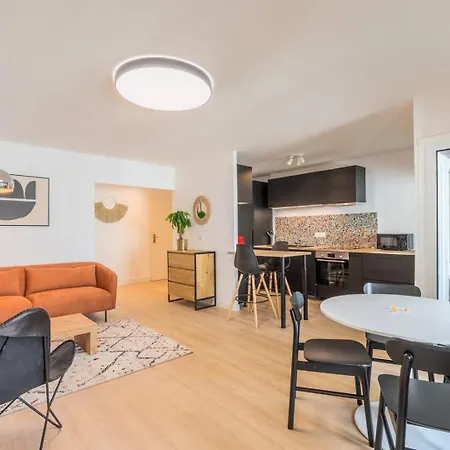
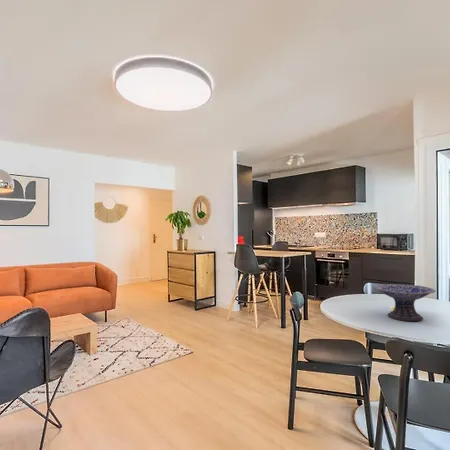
+ decorative bowl (404, 302)
